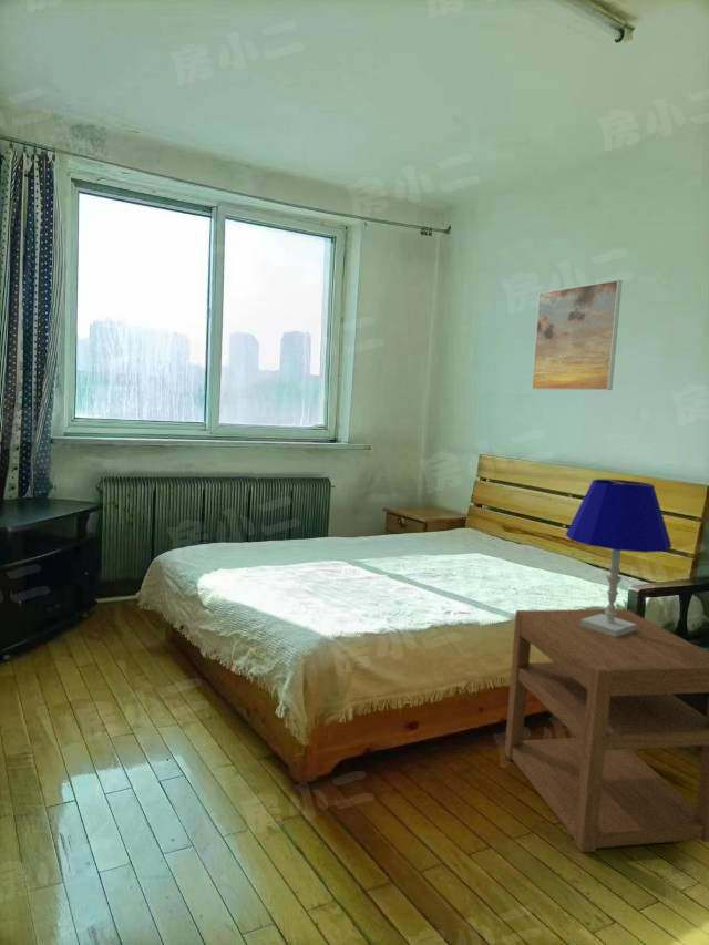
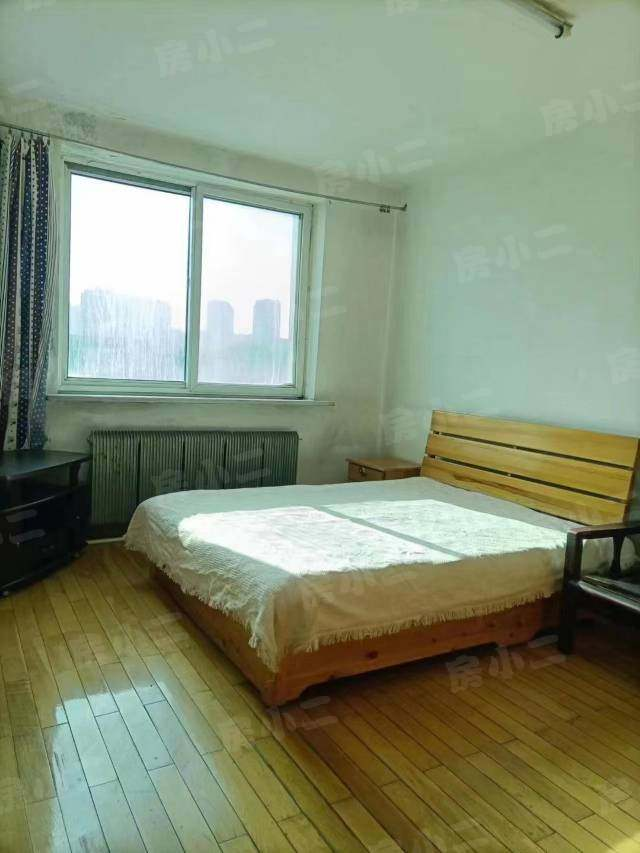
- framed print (573, 338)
- table lamp (615, 555)
- nightstand (607, 715)
